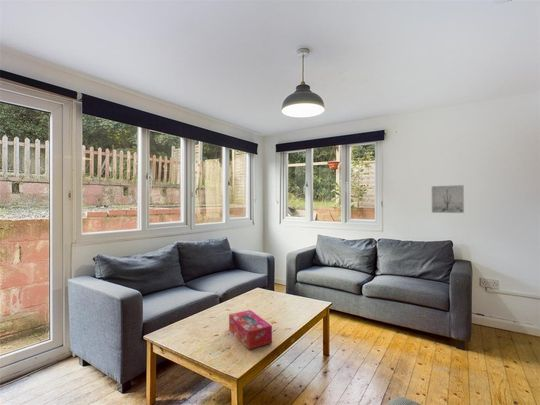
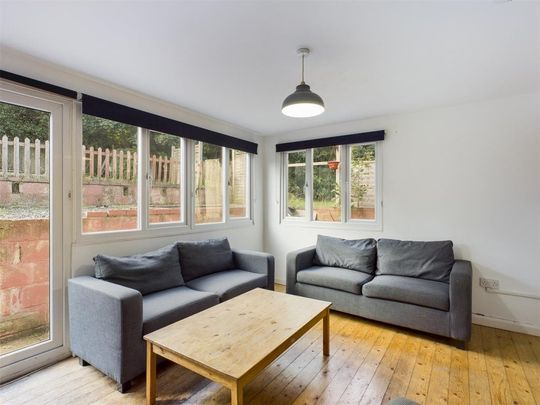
- wall art (447, 199)
- tissue box (249, 327)
